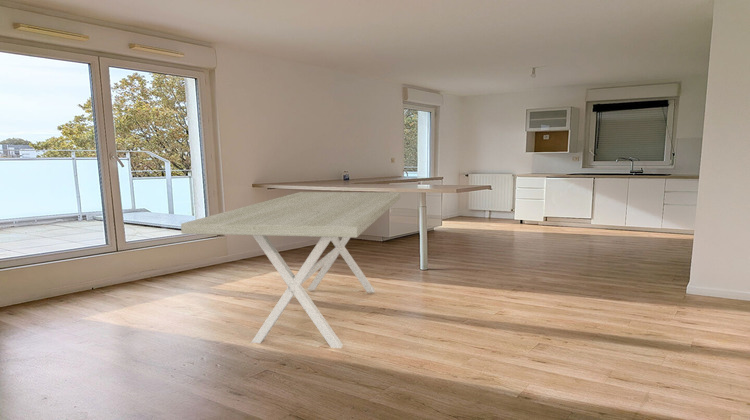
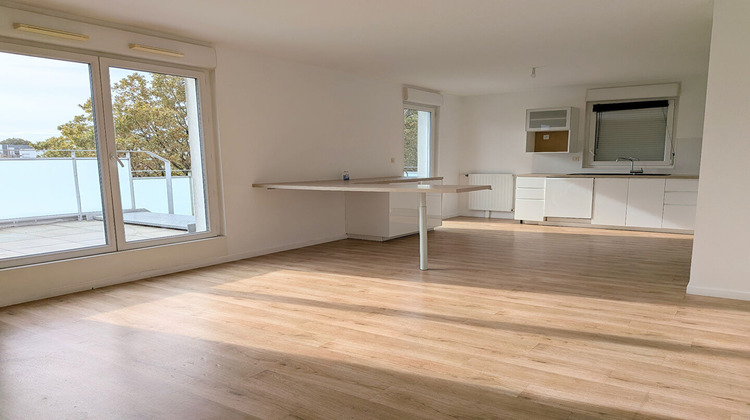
- dining table (321, 259)
